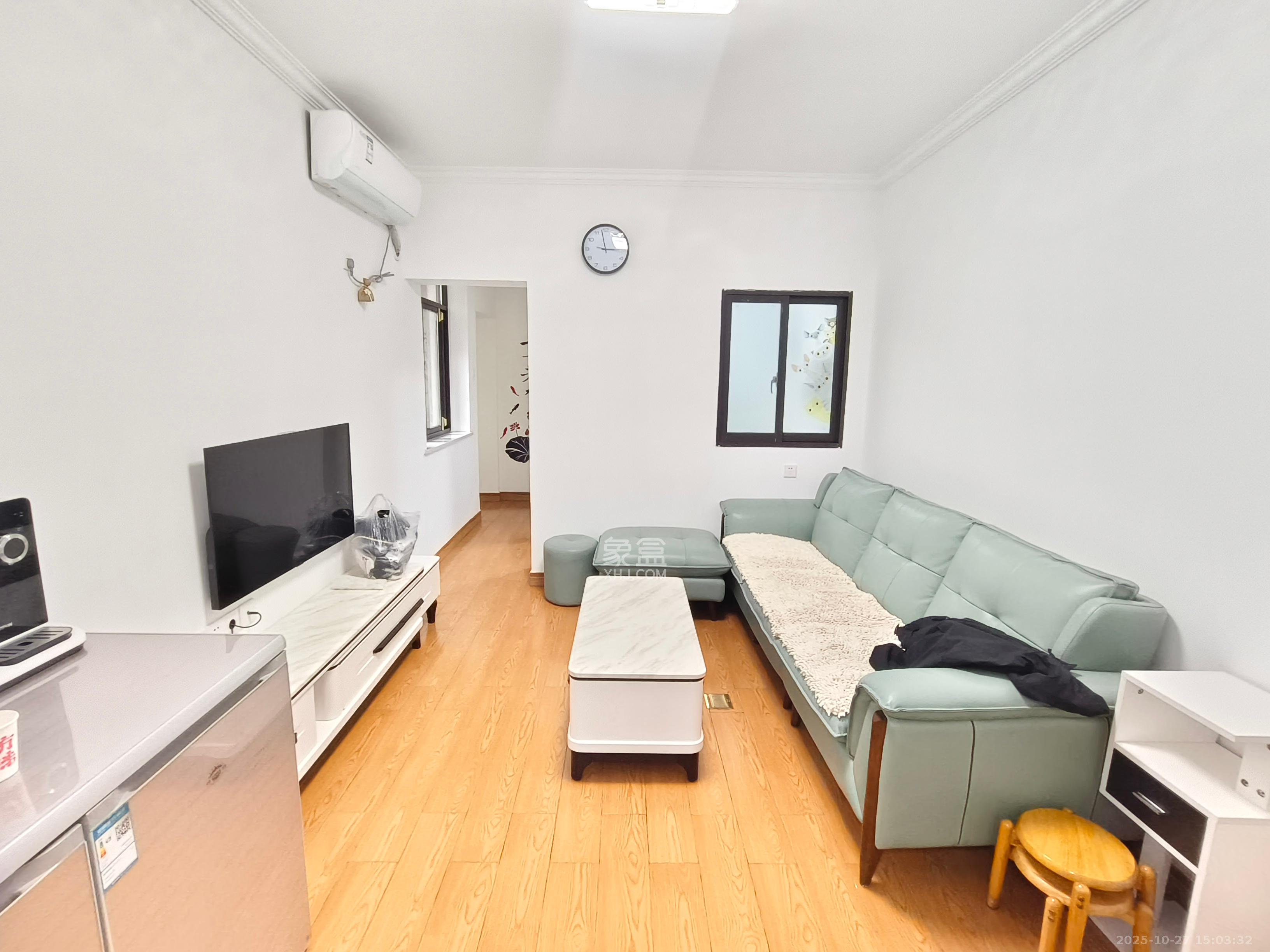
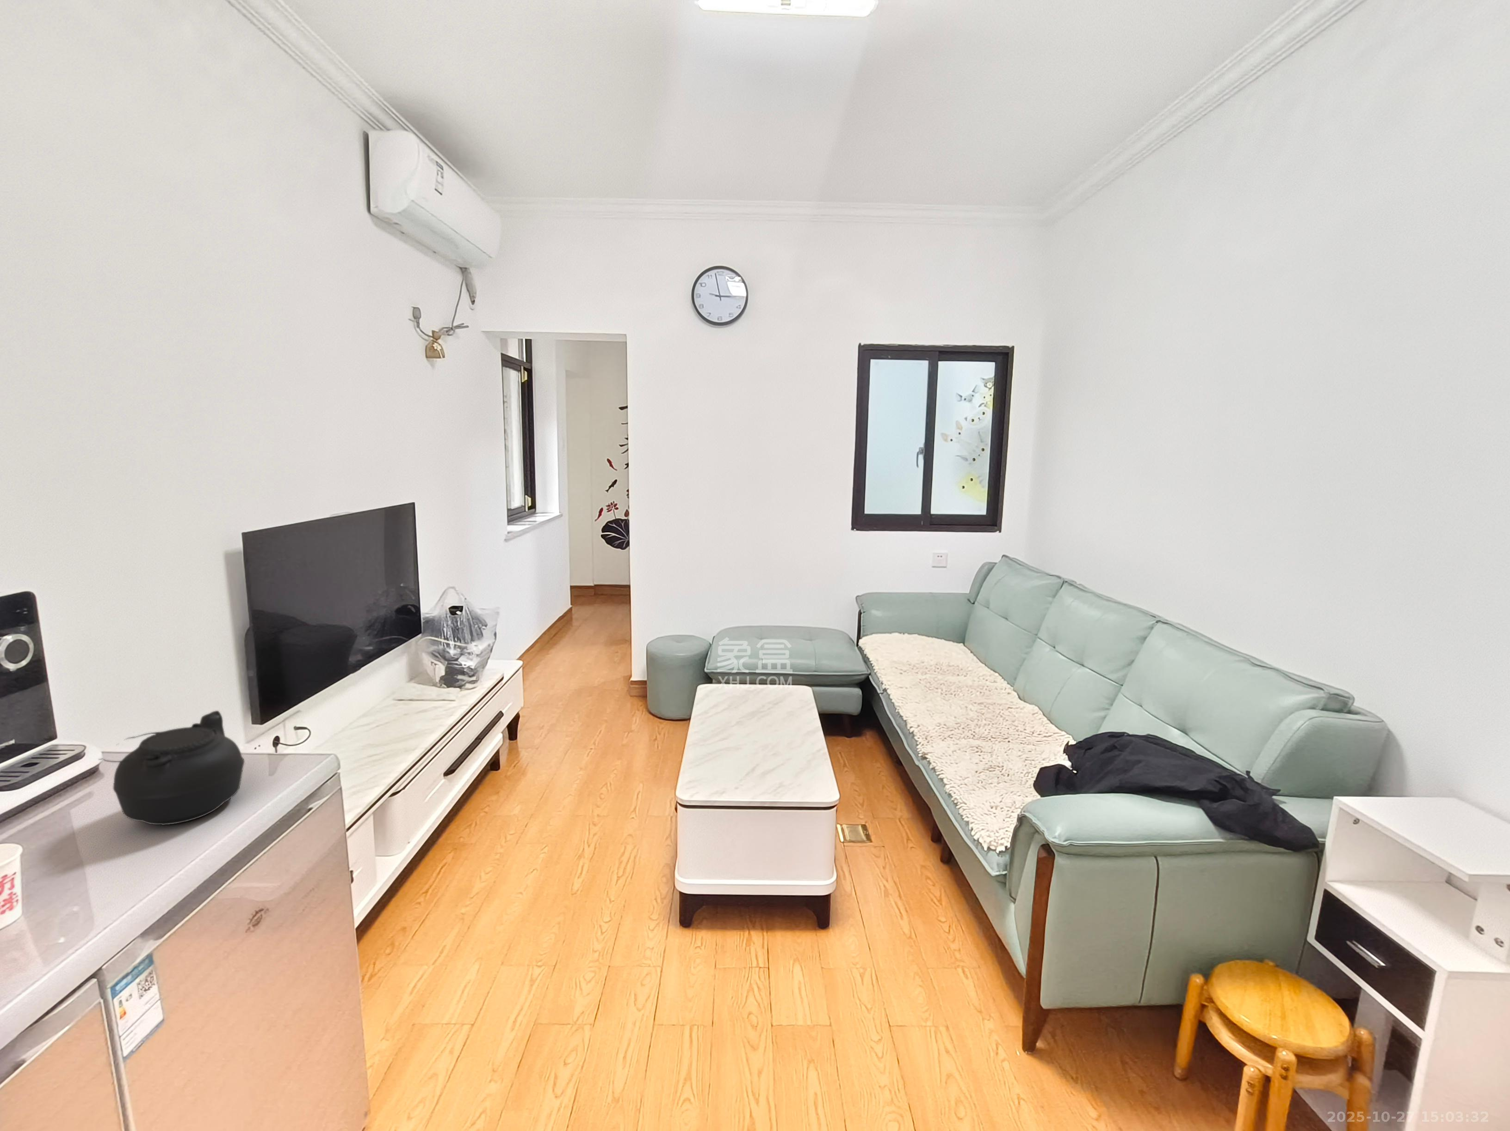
+ teapot (187, 767)
